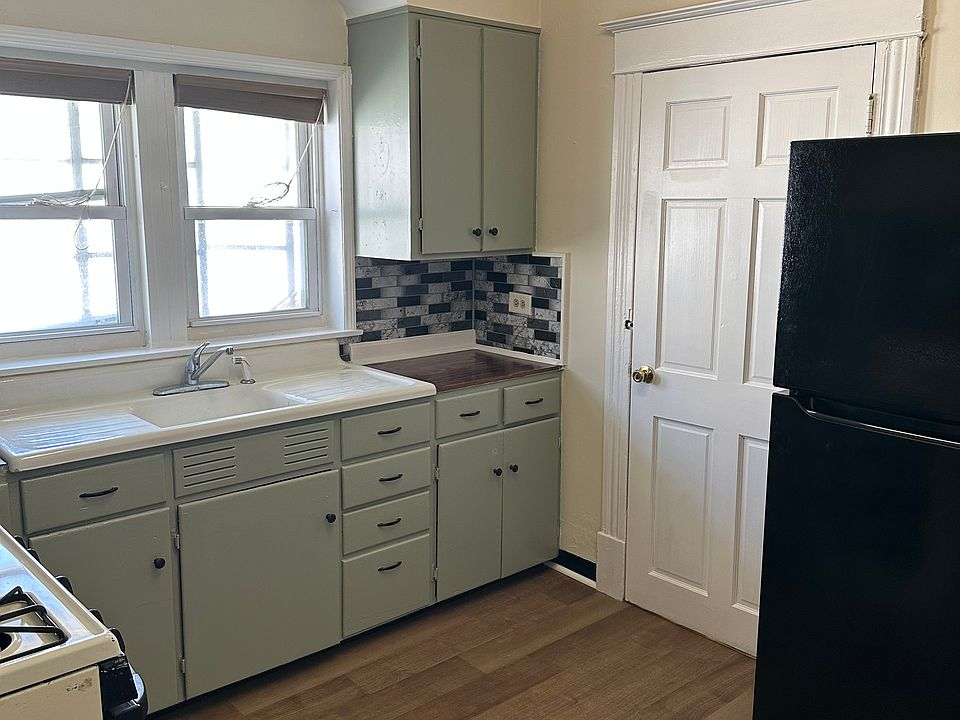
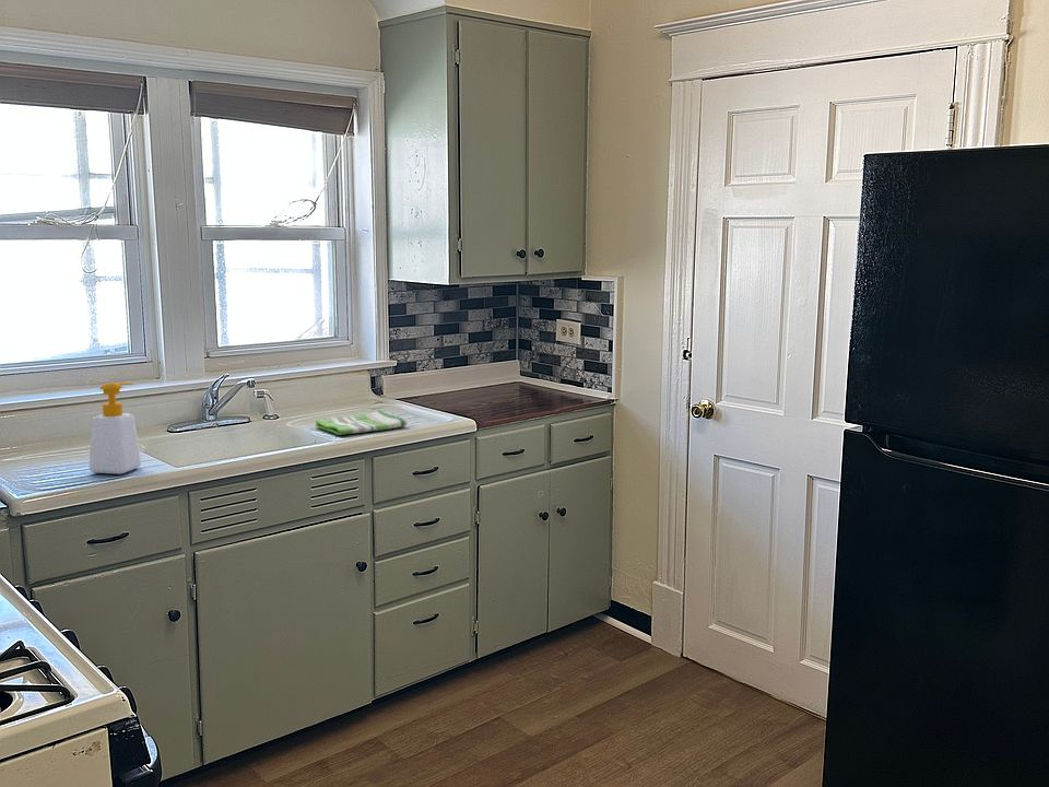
+ soap bottle (118, 425)
+ dish towel (361, 422)
